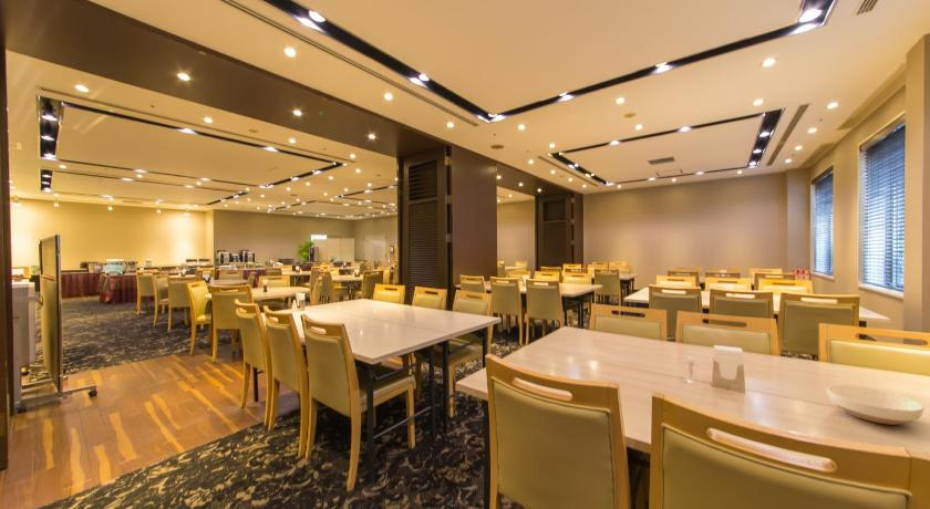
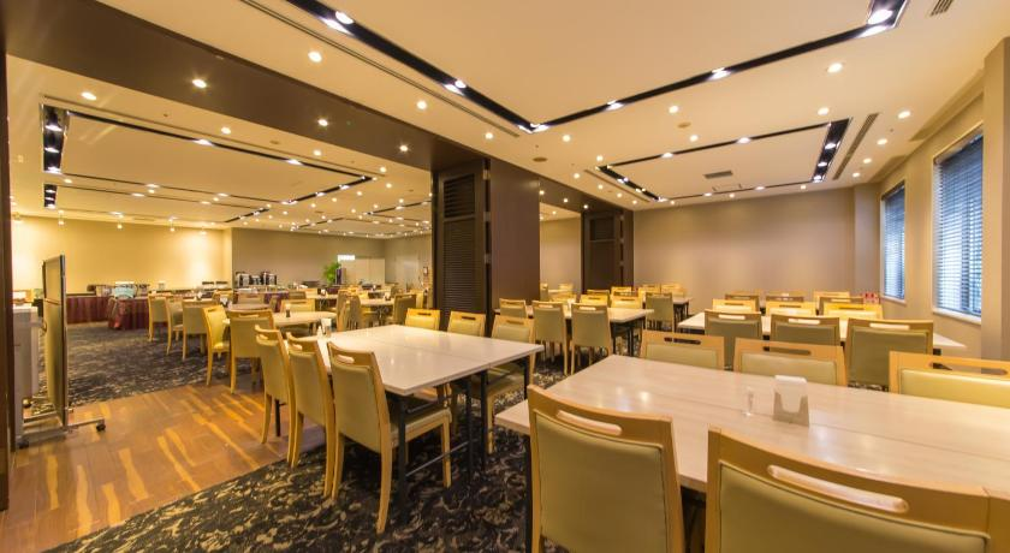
- bowl (871, 406)
